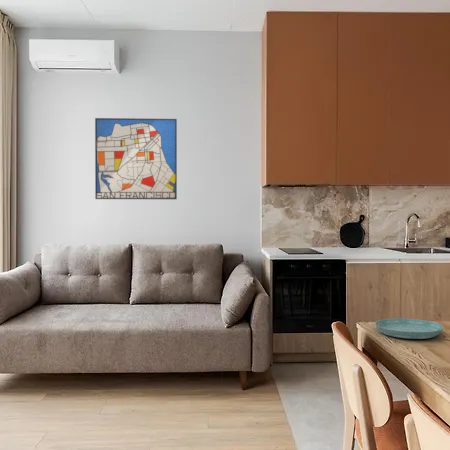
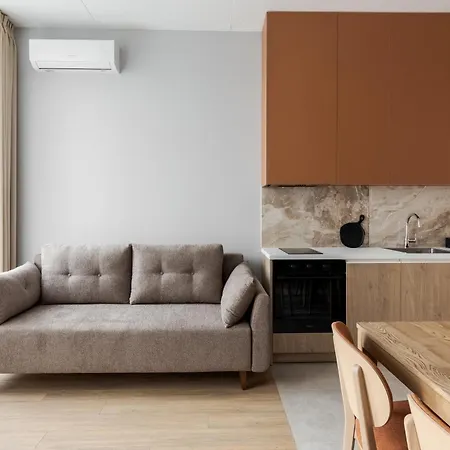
- wall art (136, 158)
- saucer (408, 328)
